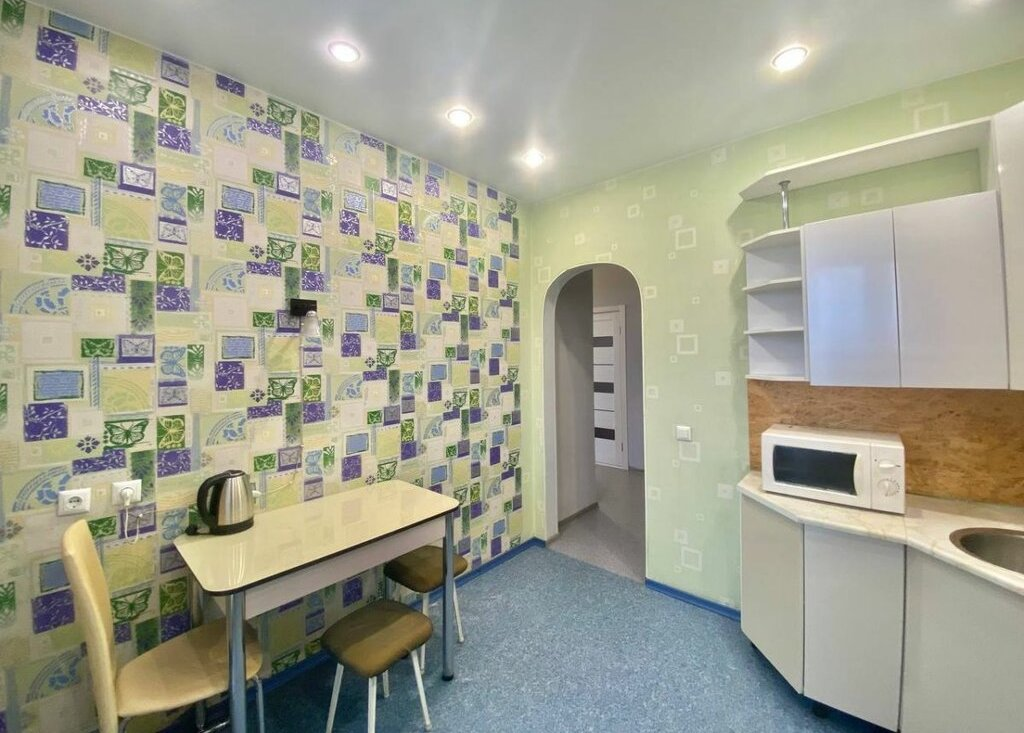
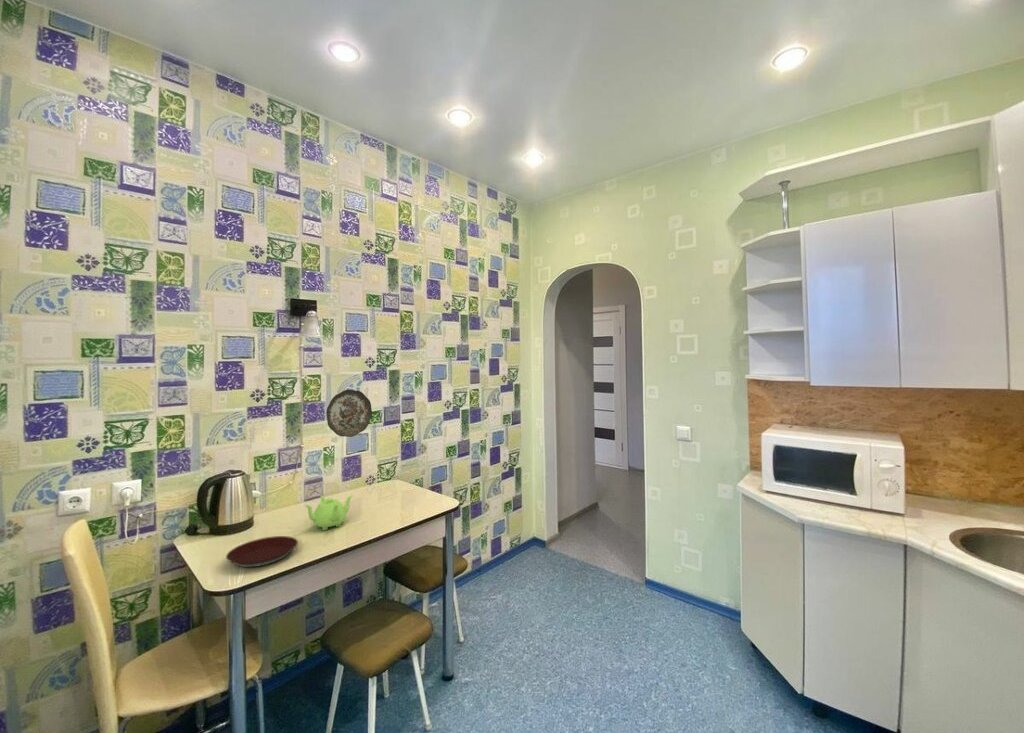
+ plate (263, 552)
+ teapot (329, 512)
+ decorative plate (349, 413)
